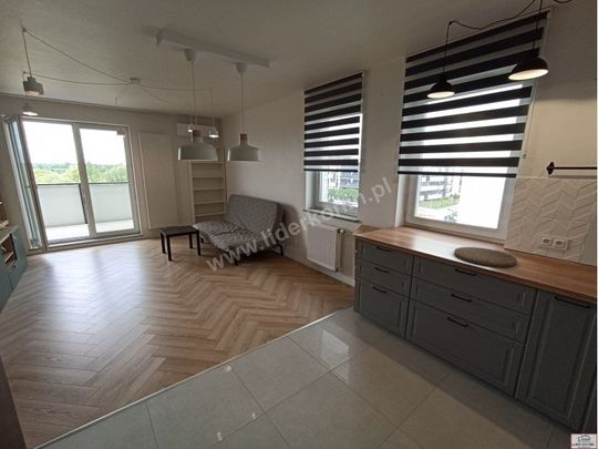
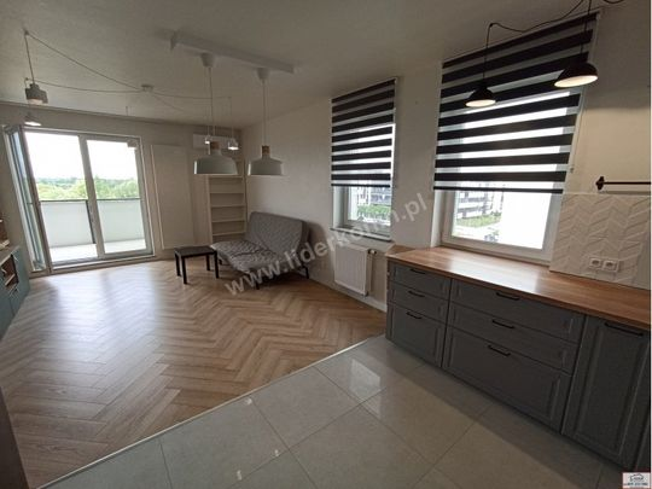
- cutting board (483, 256)
